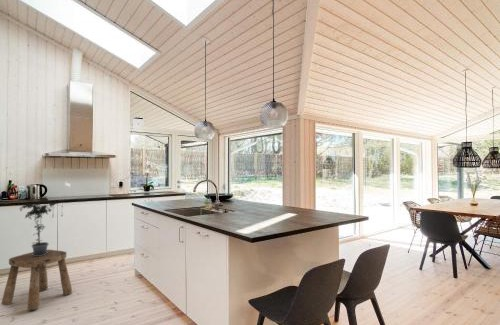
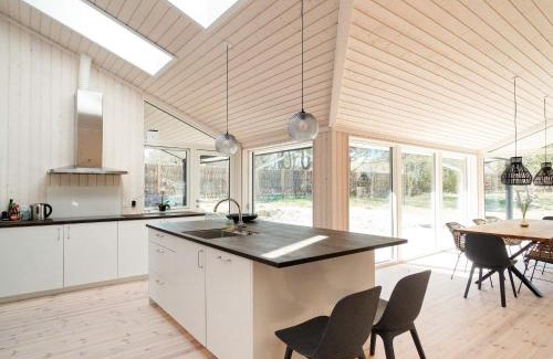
- stool (38, 277)
- potted plant (39, 226)
